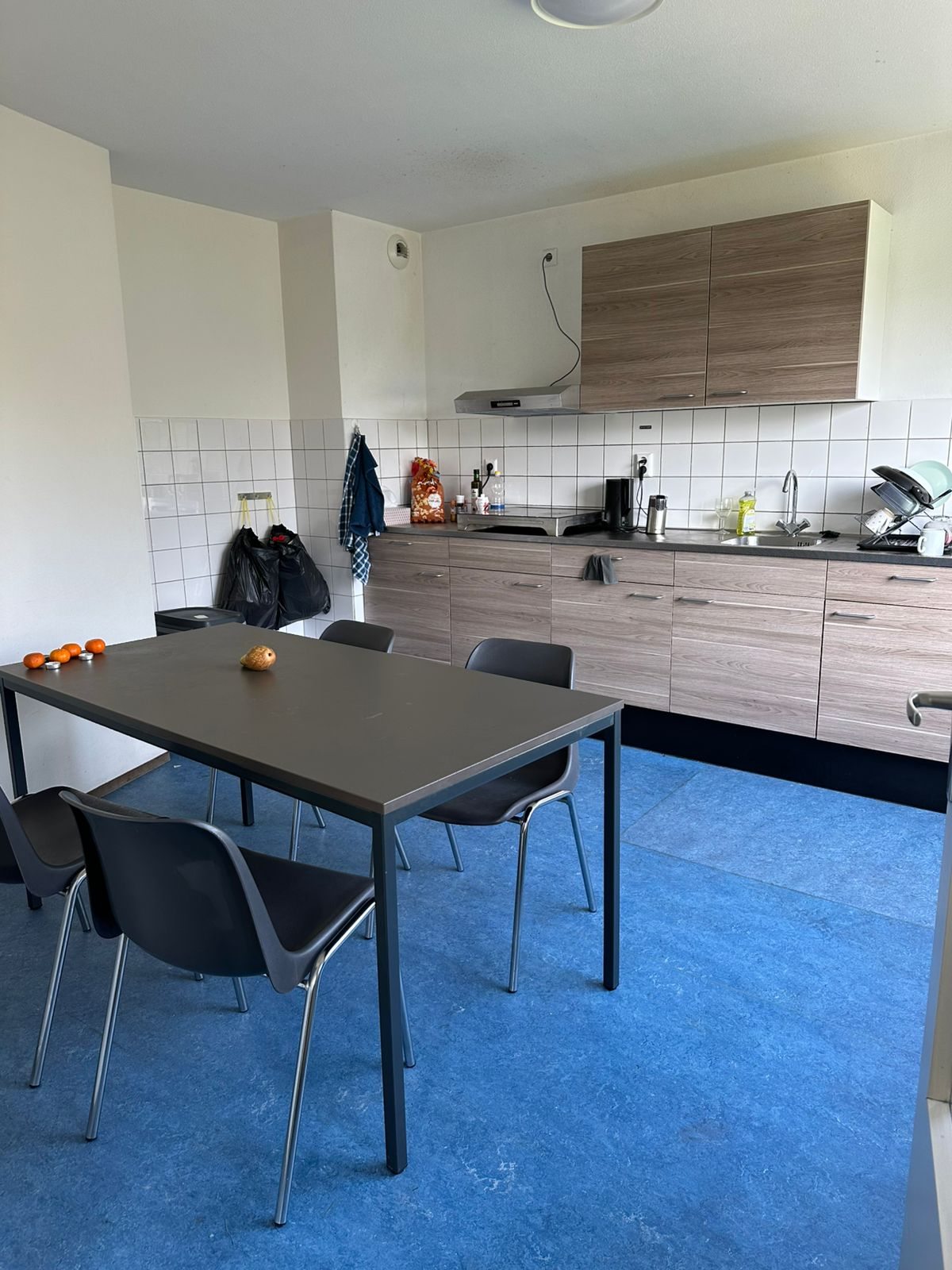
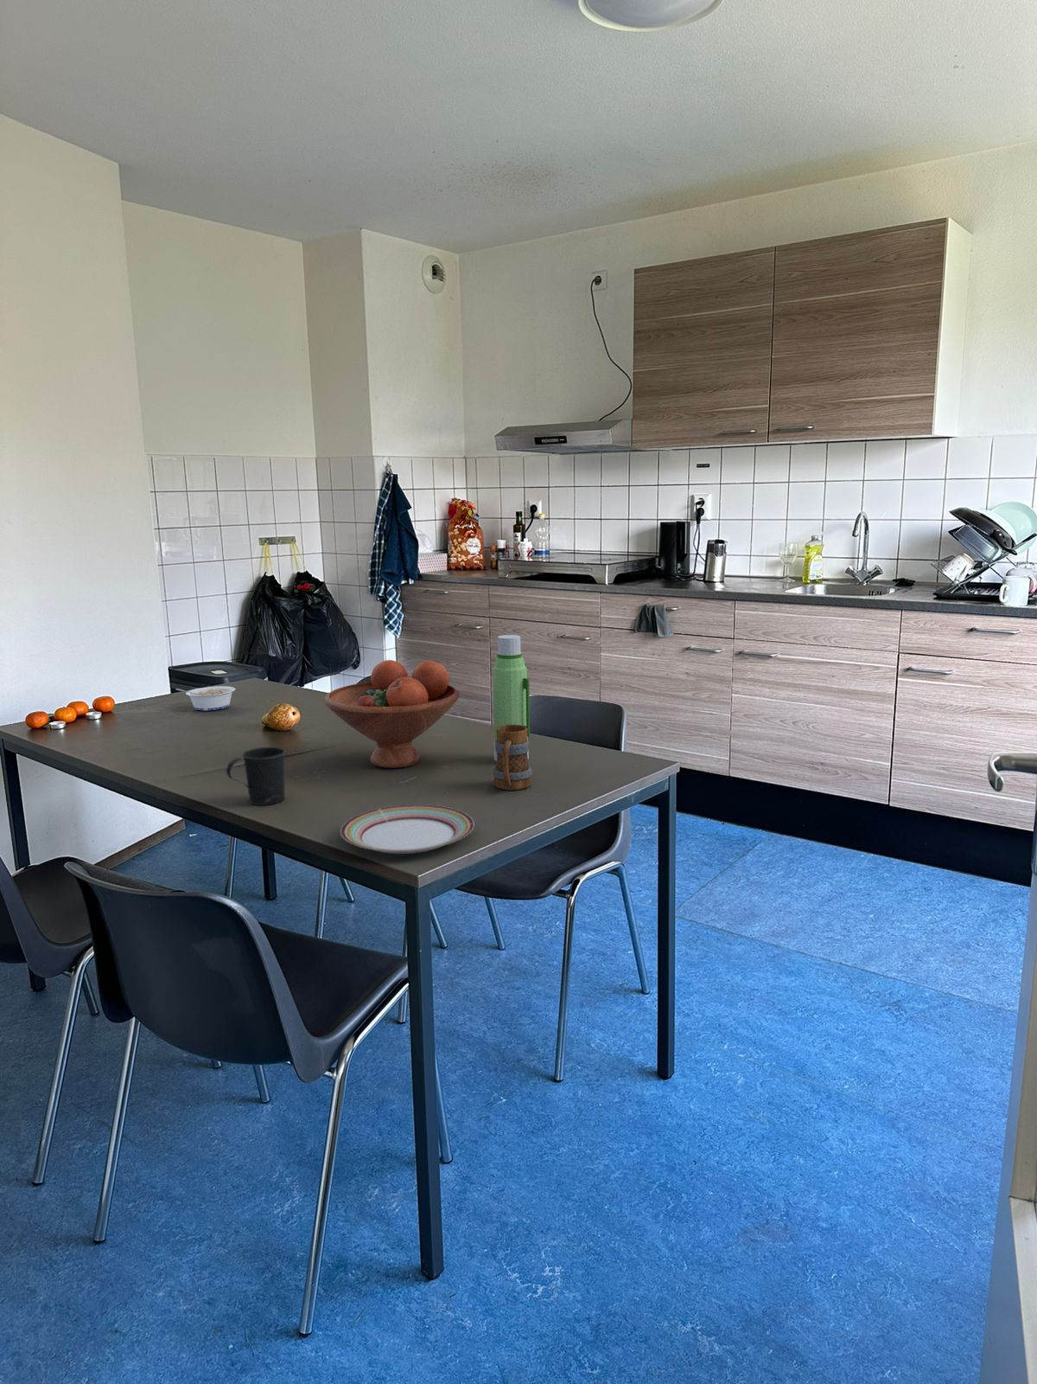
+ water bottle (511, 699)
+ fruit bowl (392, 715)
+ plate (407, 831)
+ mug (257, 778)
+ legume (209, 697)
+ mug (510, 758)
